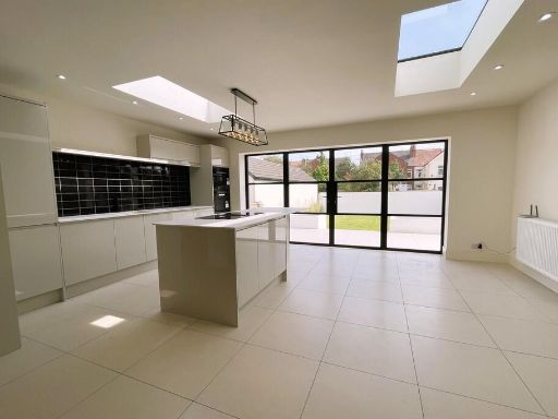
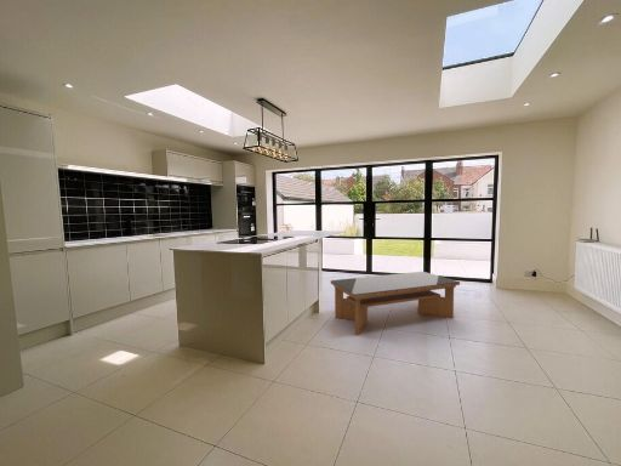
+ coffee table (393, 299)
